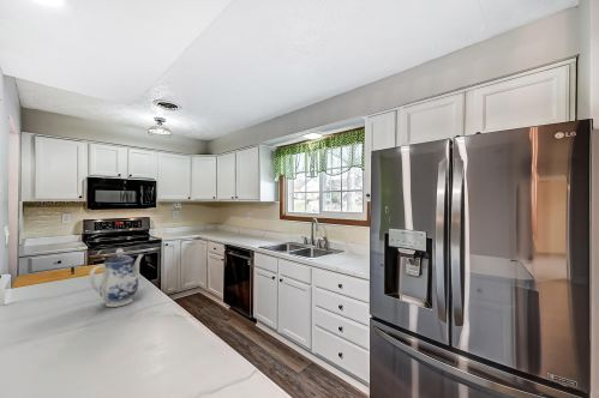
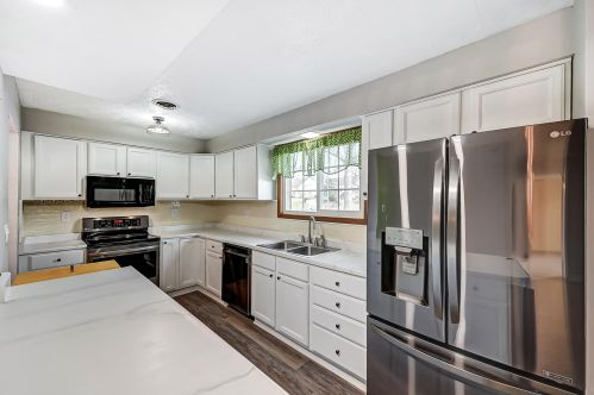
- teapot (119, 275)
